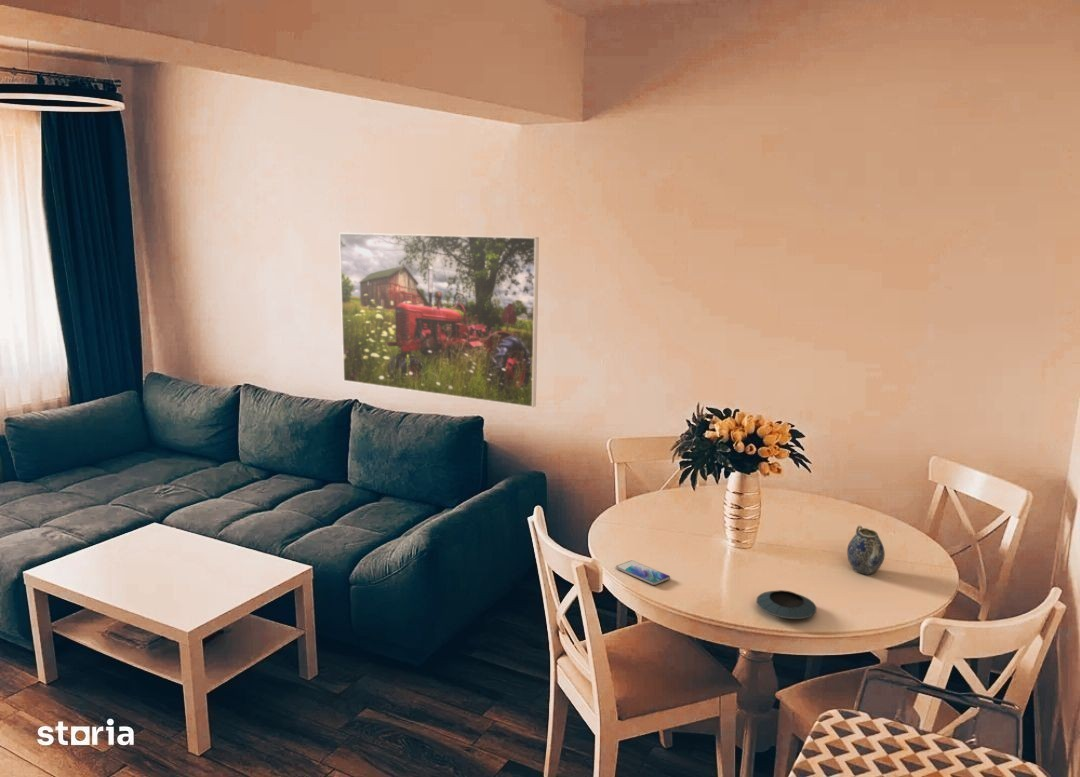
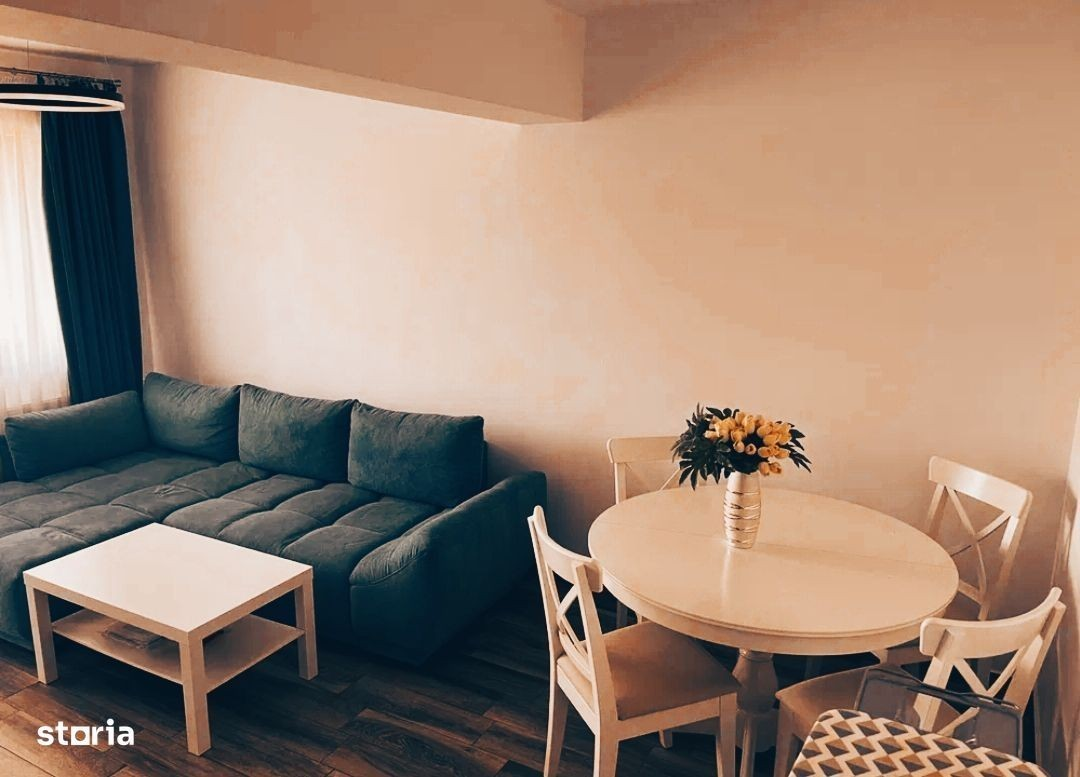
- saucer (786, 602)
- smartphone (642, 572)
- teapot (866, 550)
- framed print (432, 315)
